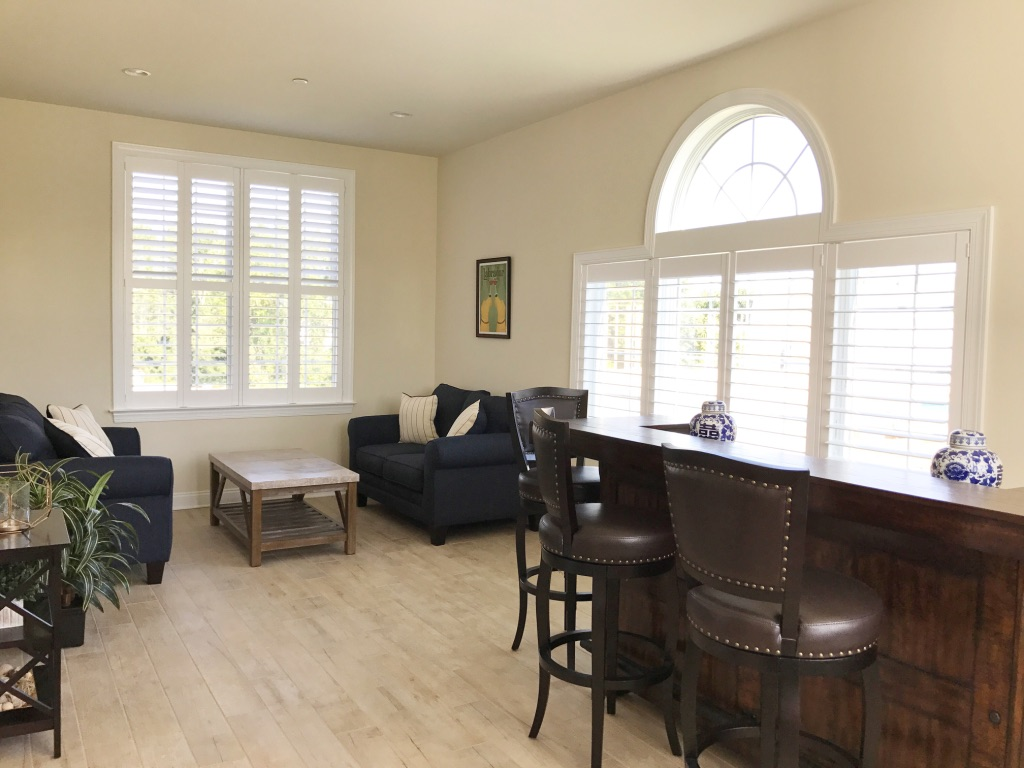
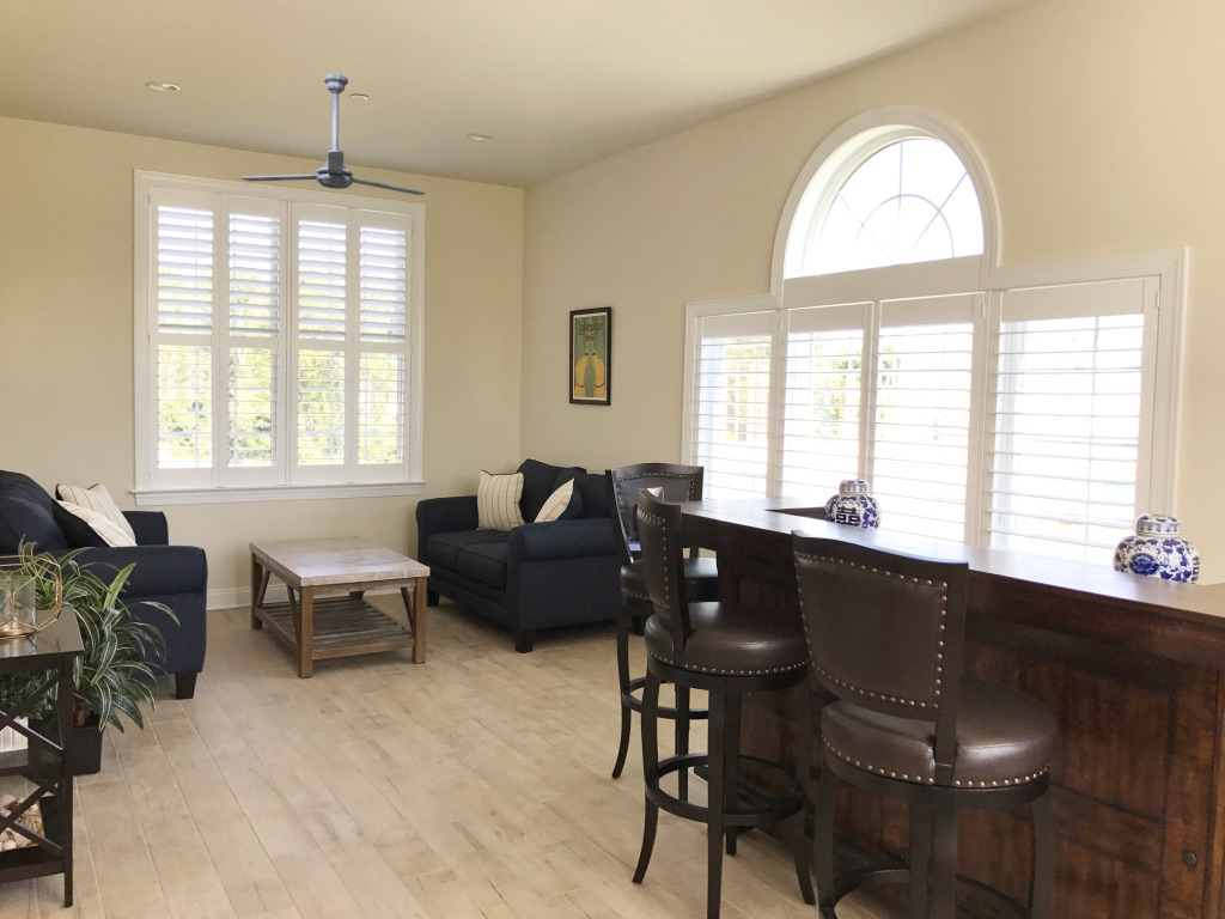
+ ceiling fan (335, 124)
